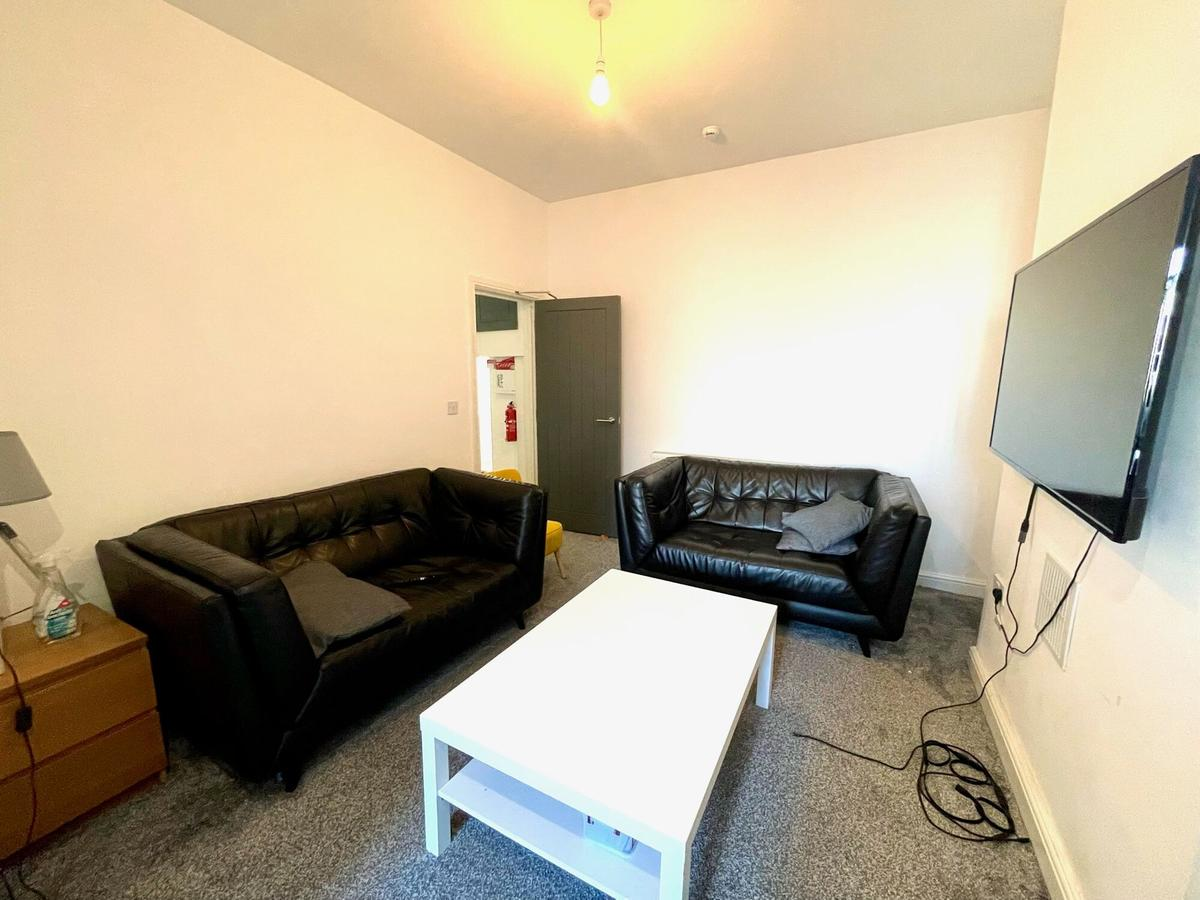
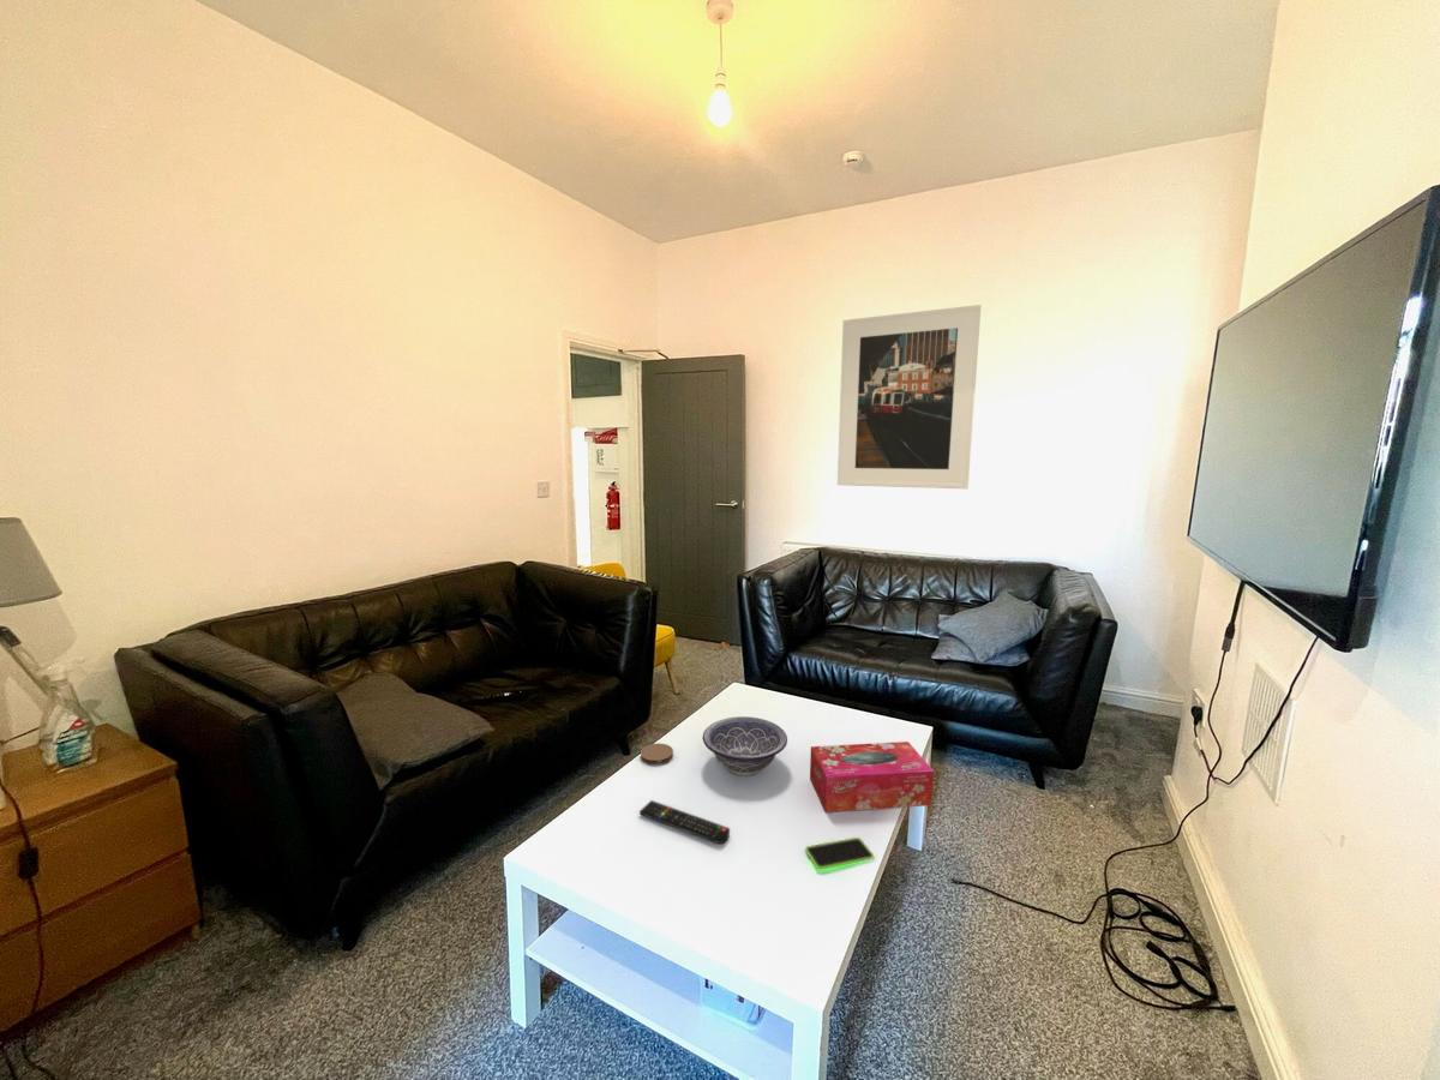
+ remote control (684, 822)
+ decorative bowl (744, 750)
+ smartphone (839, 852)
+ tissue box (869, 774)
+ coaster (656, 754)
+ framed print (904, 402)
